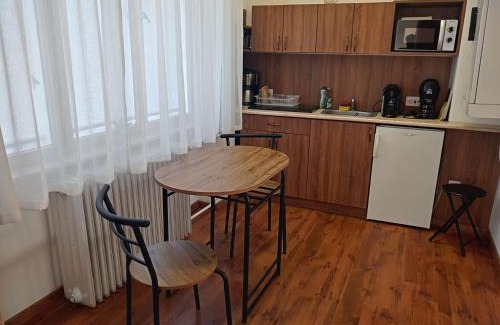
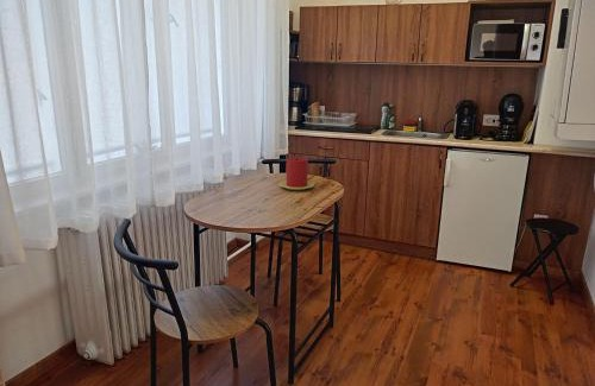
+ candle (296, 172)
